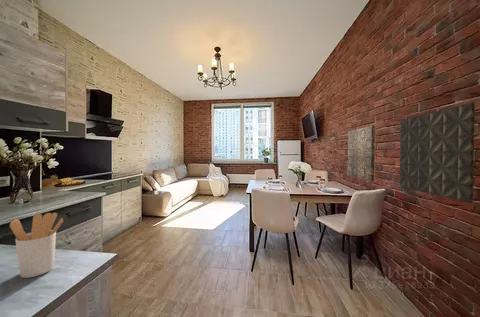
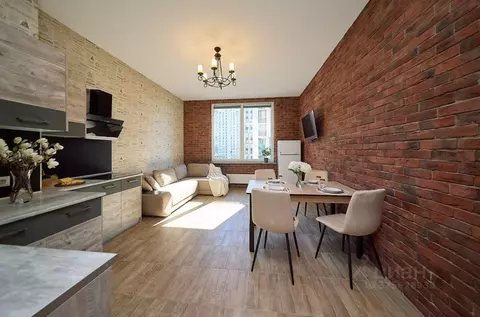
- wall panel (429, 153)
- utensil holder (39, 241)
- wall art (360, 153)
